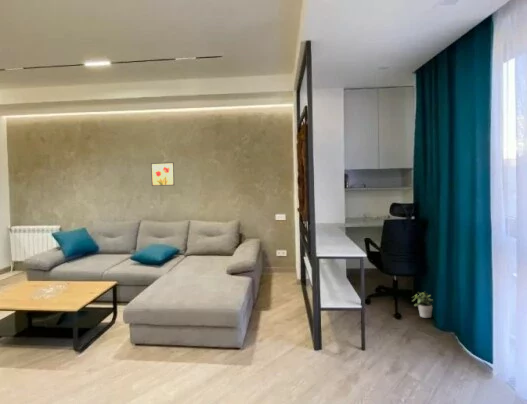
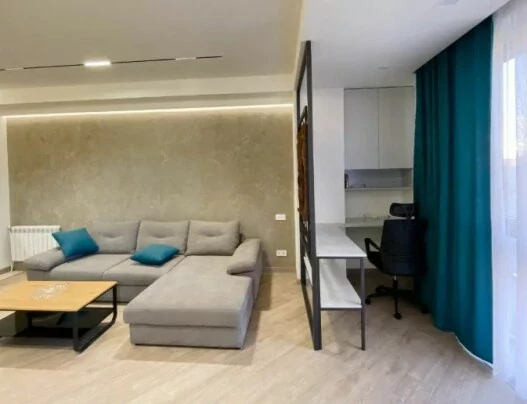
- potted plant (421, 303)
- wall art (162, 174)
